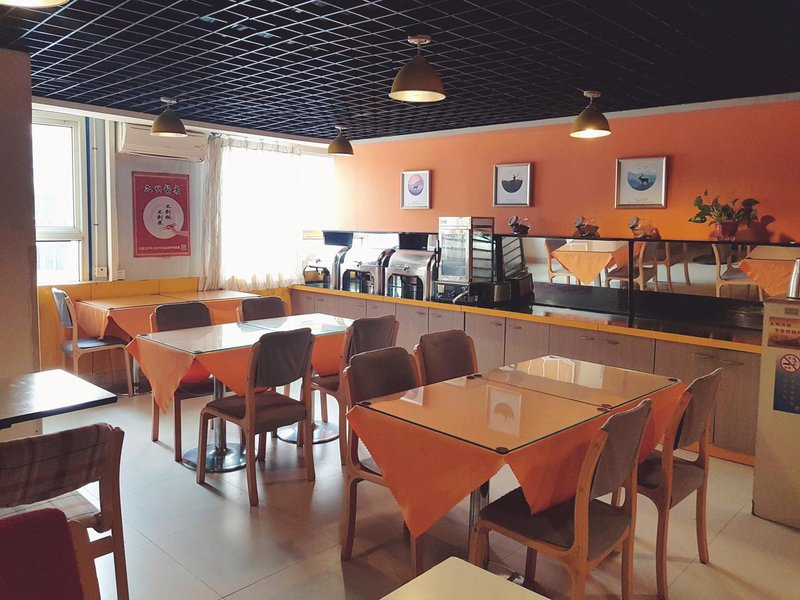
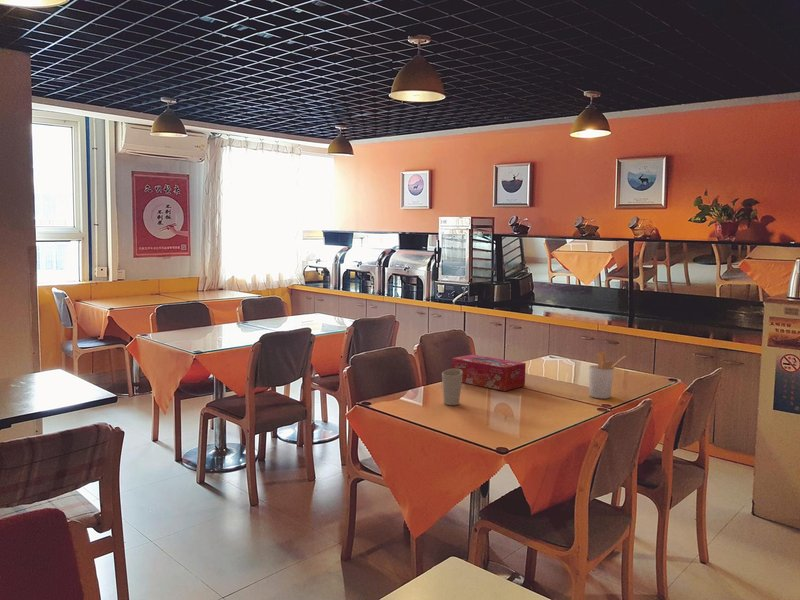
+ cup (451, 386)
+ tissue box (487, 371)
+ utensil holder (607, 375)
